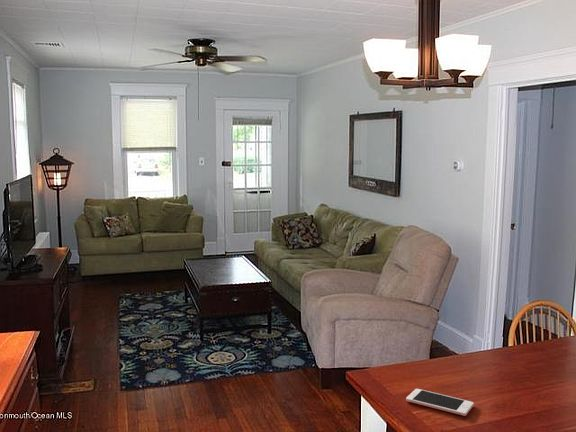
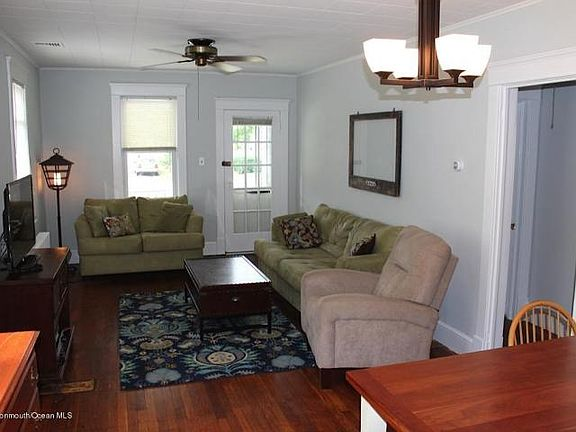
- cell phone (439, 401)
